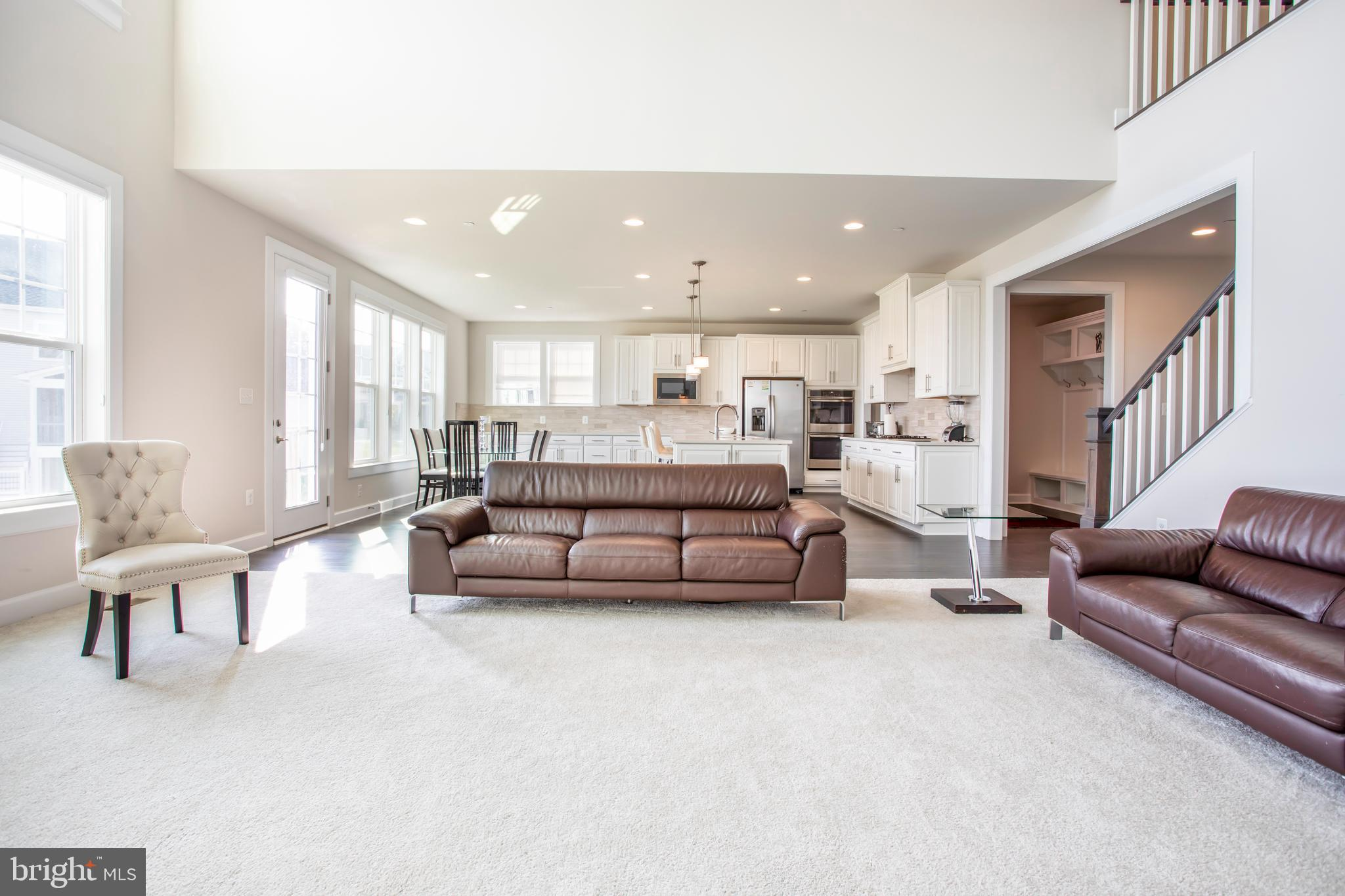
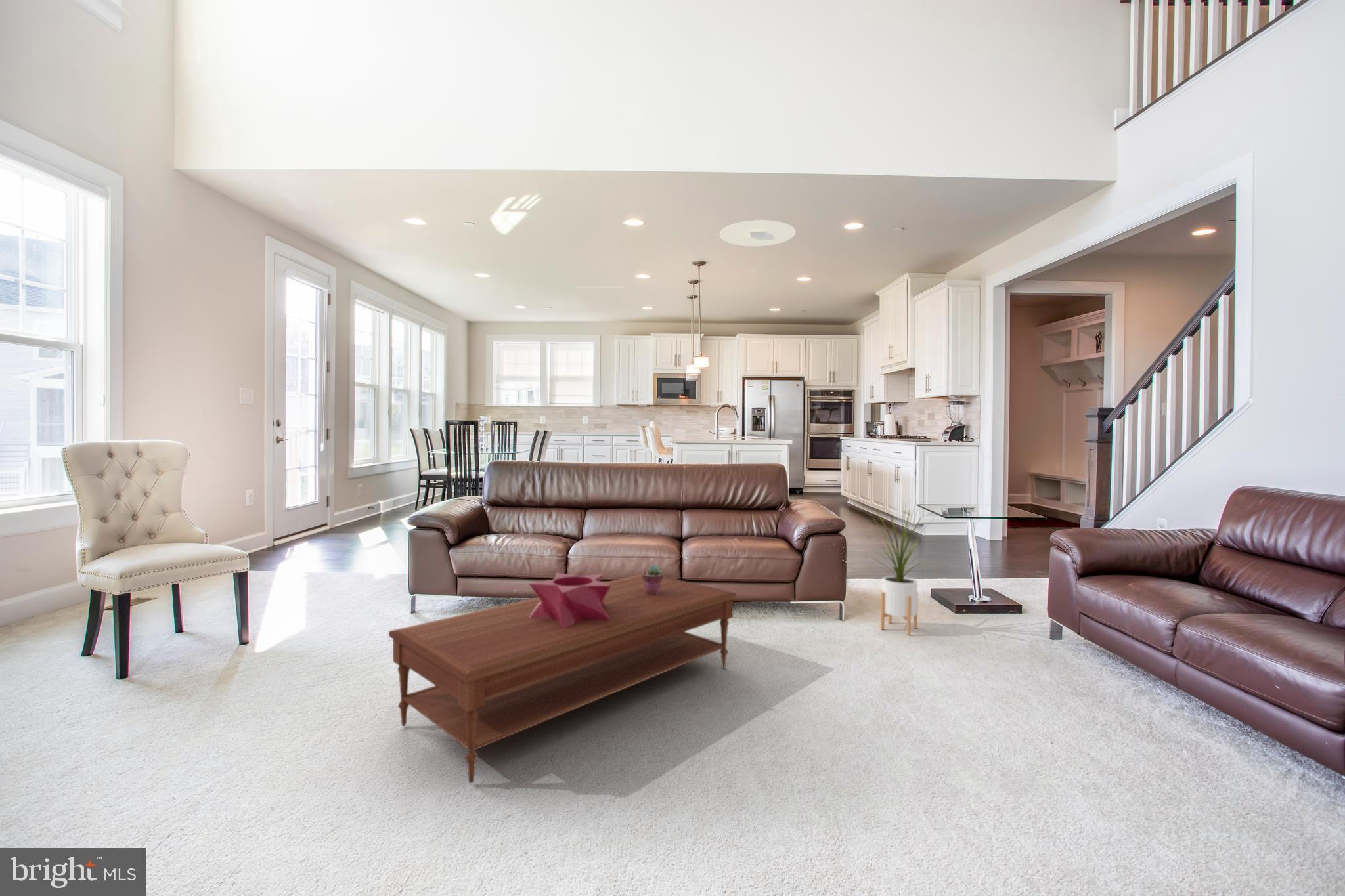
+ ceiling light (757, 230)
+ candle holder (576, 596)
+ coffee table (582, 651)
+ house plant (898, 564)
+ potted succulent (652, 578)
